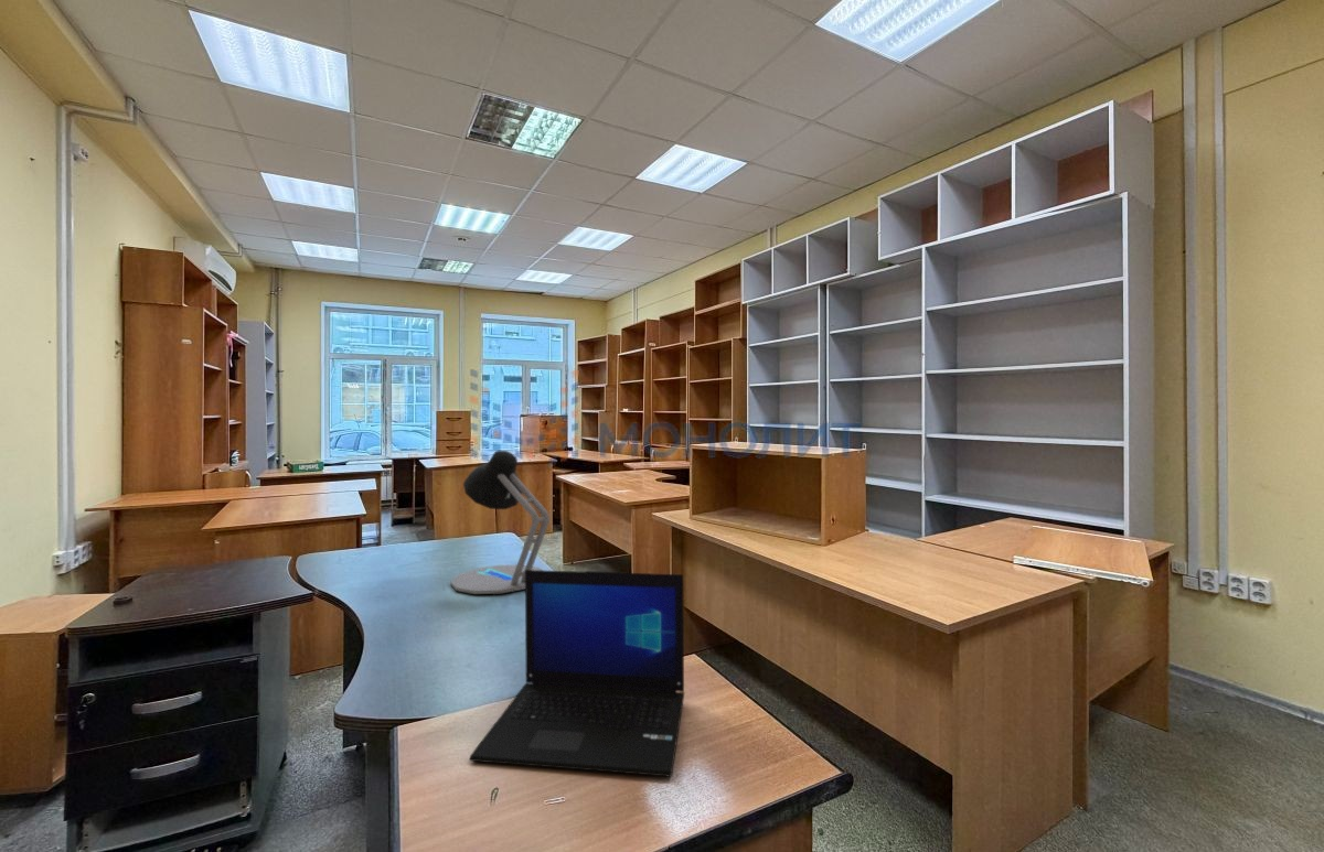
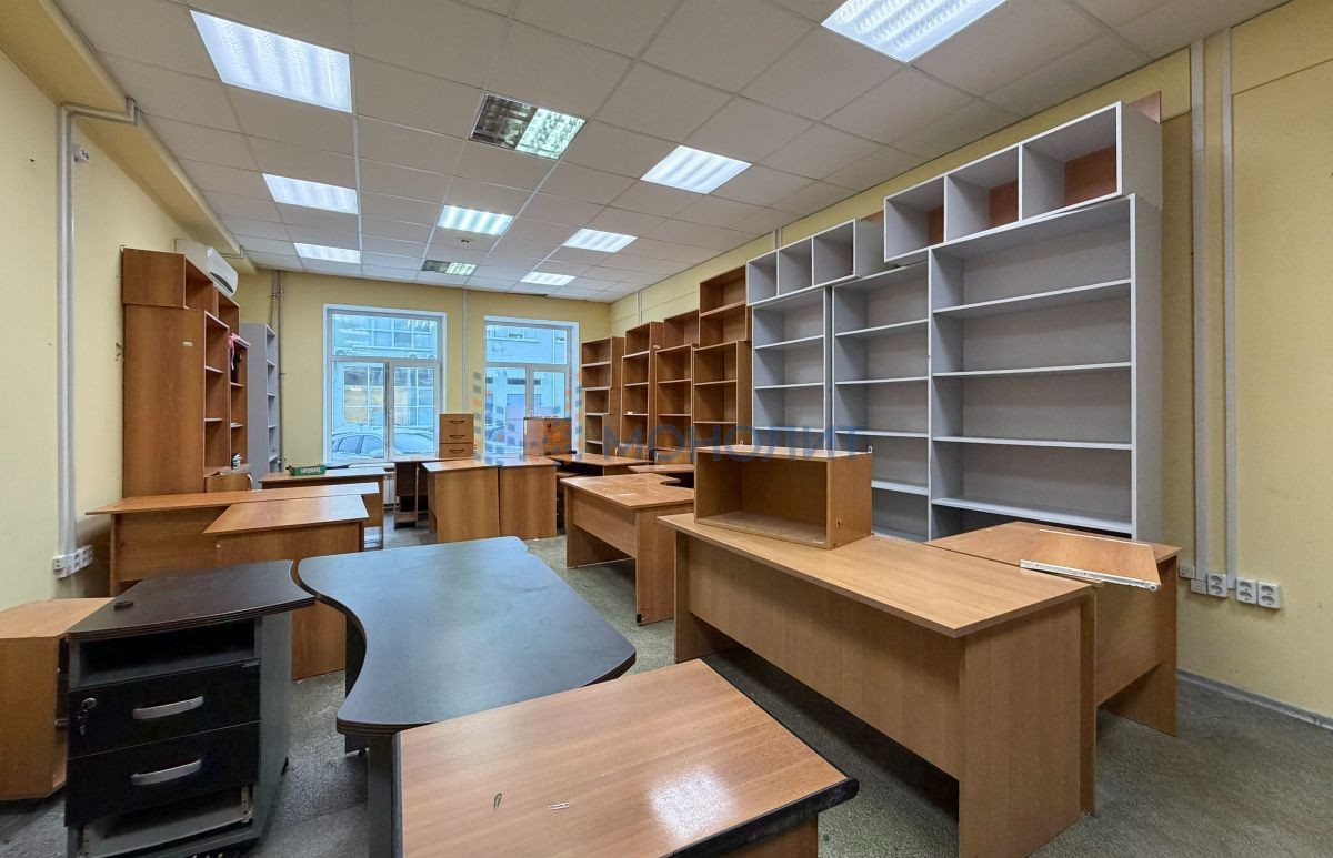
- desk lamp (506, 508)
- laptop (588, 658)
